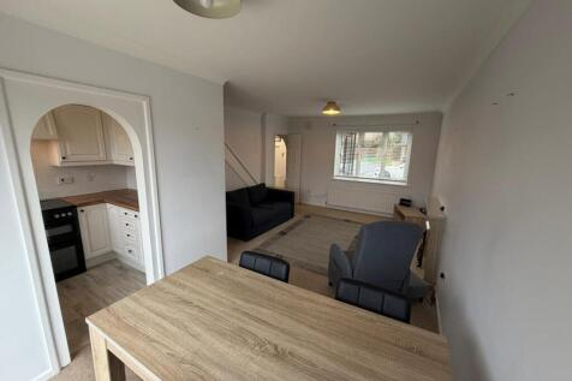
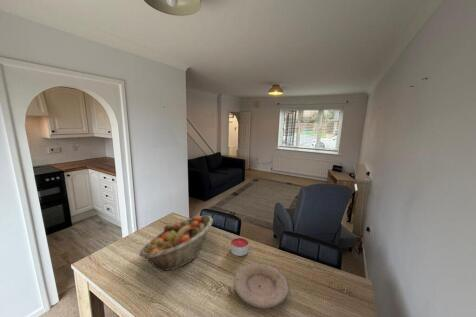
+ candle (239, 245)
+ plate (260, 284)
+ fruit basket (180, 238)
